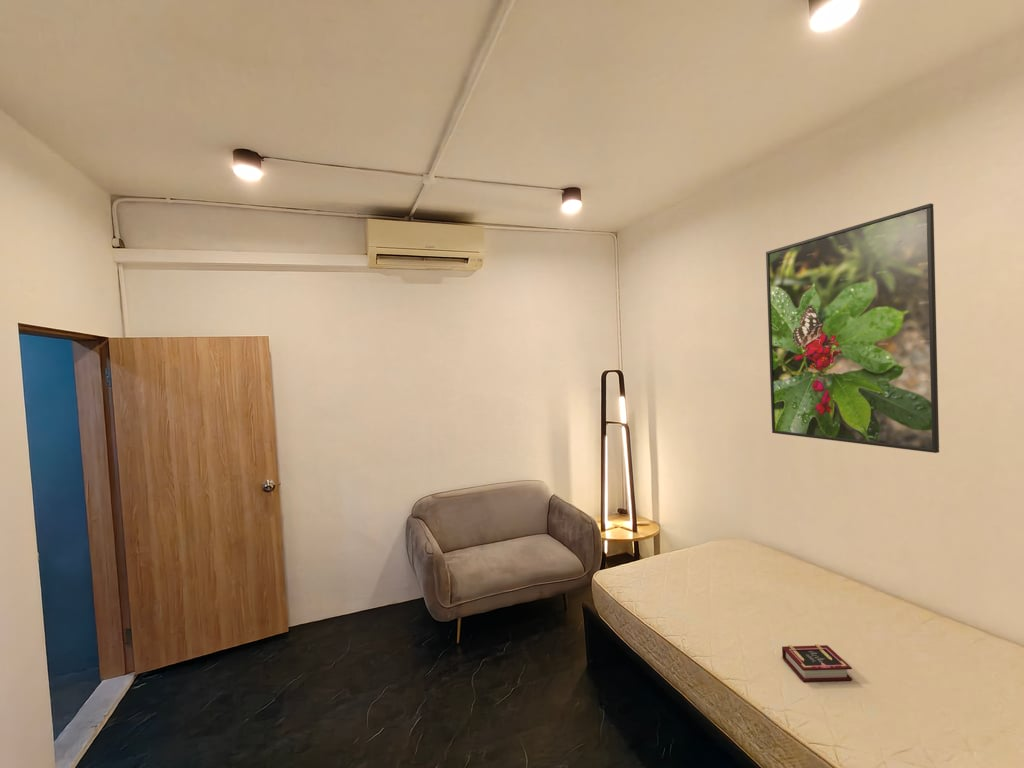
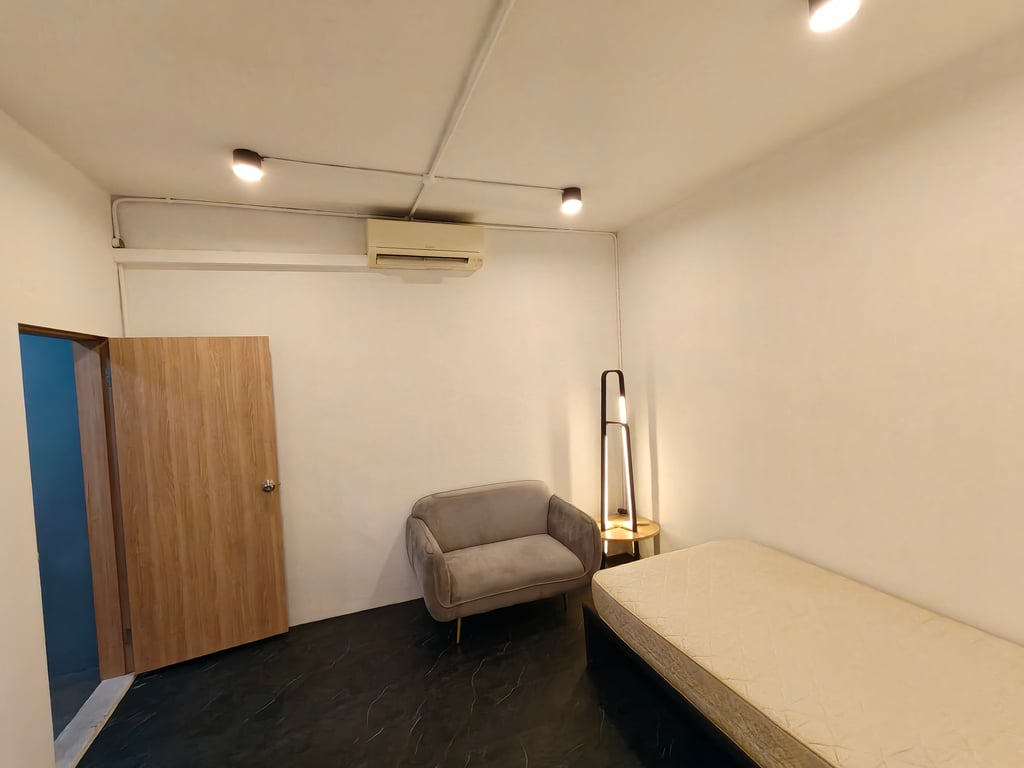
- book (815, 661)
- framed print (839, 337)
